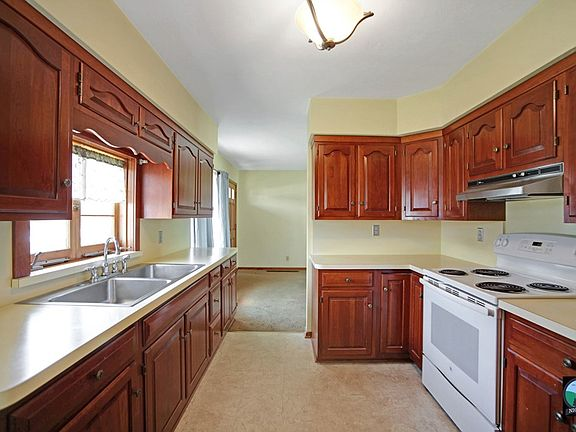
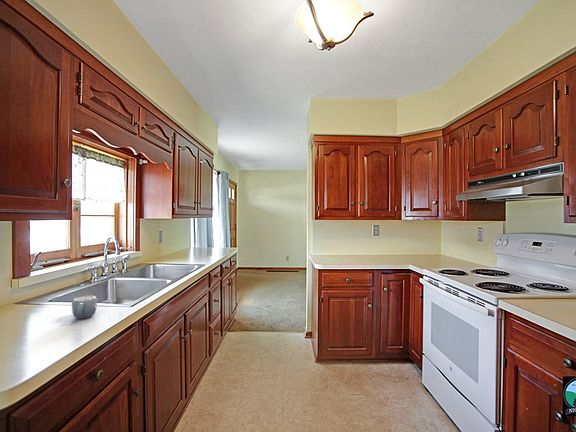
+ mug (83, 308)
